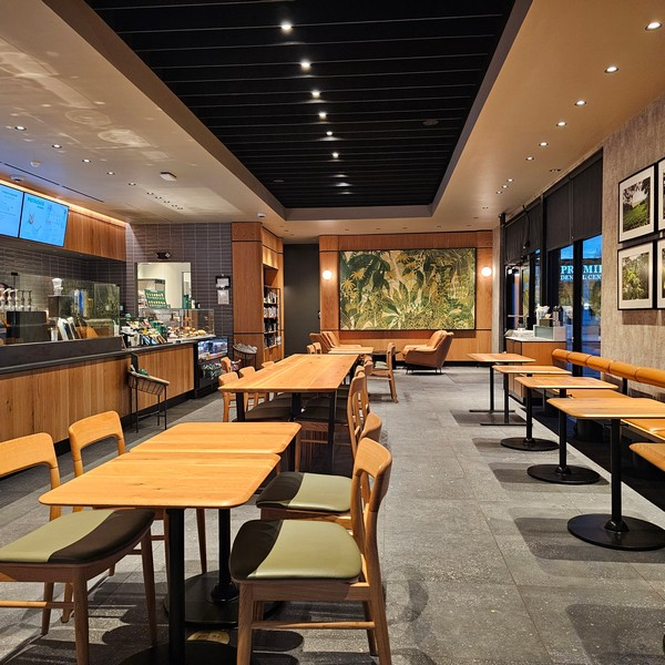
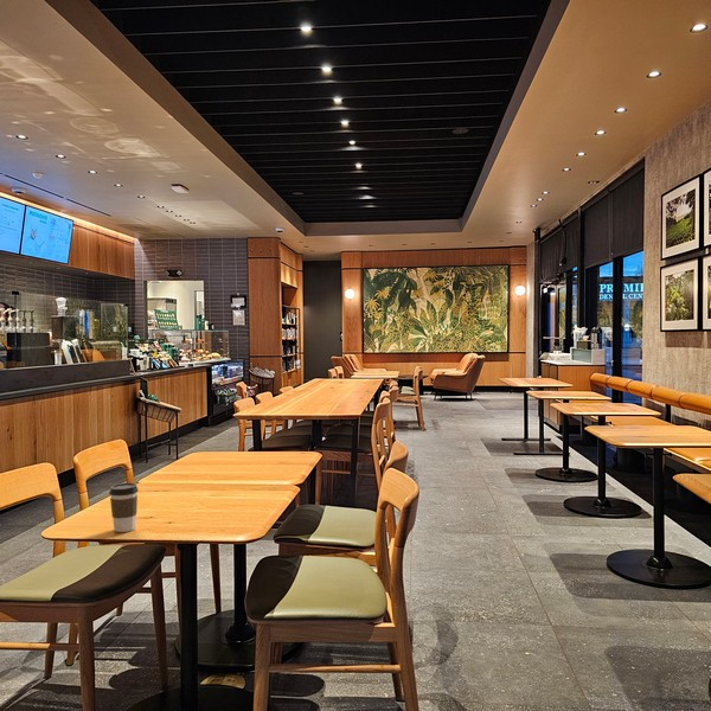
+ coffee cup (123, 507)
